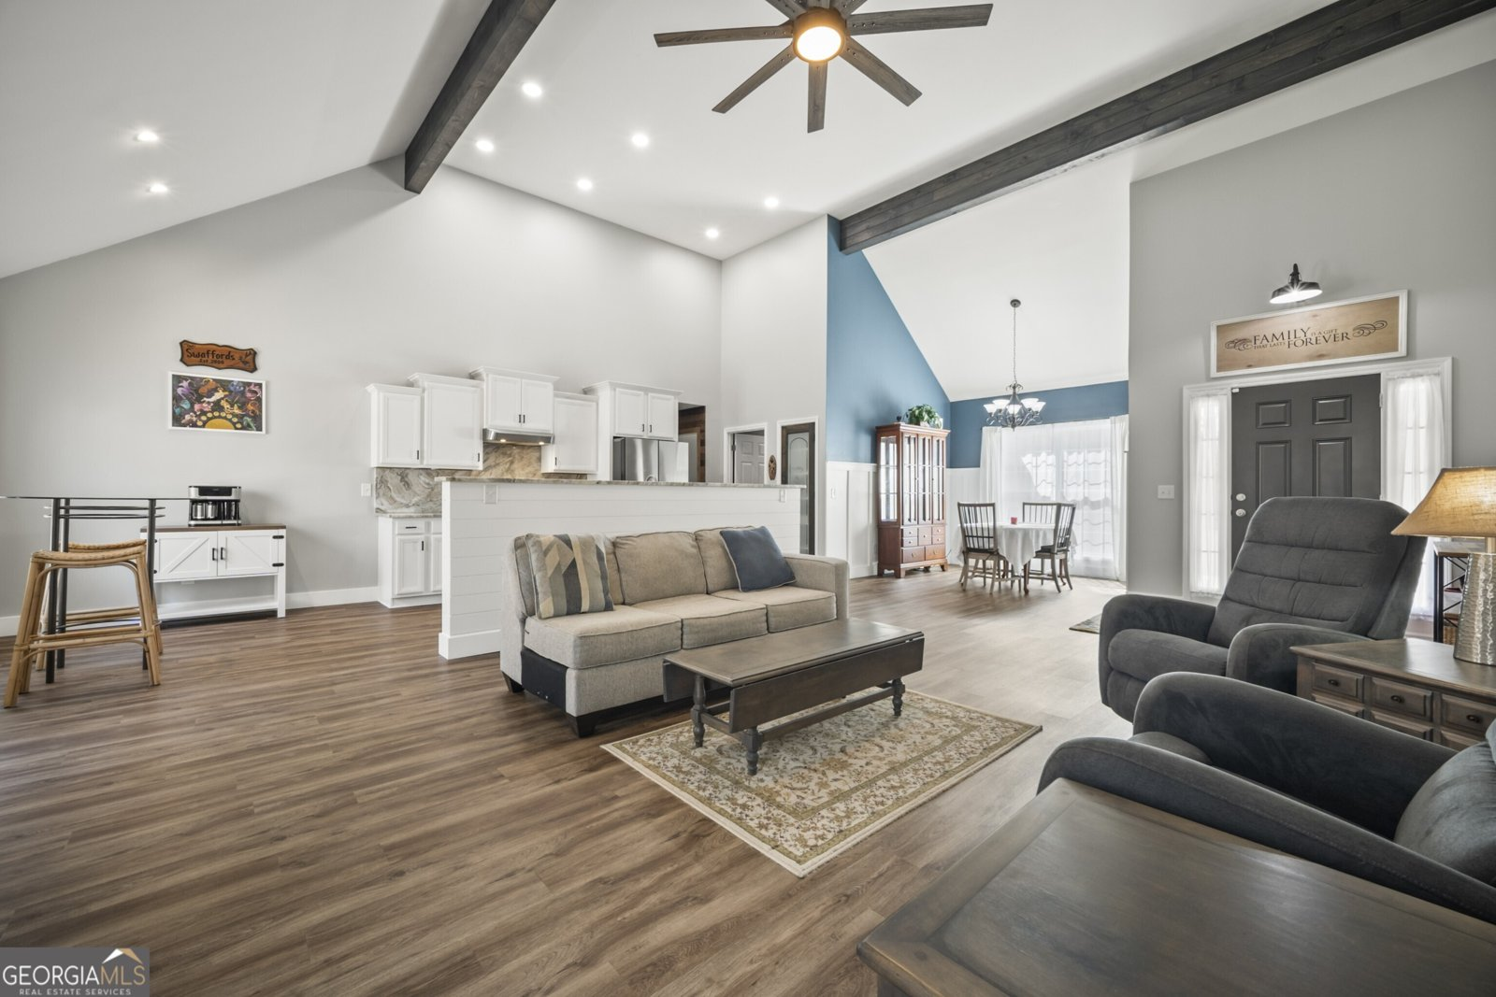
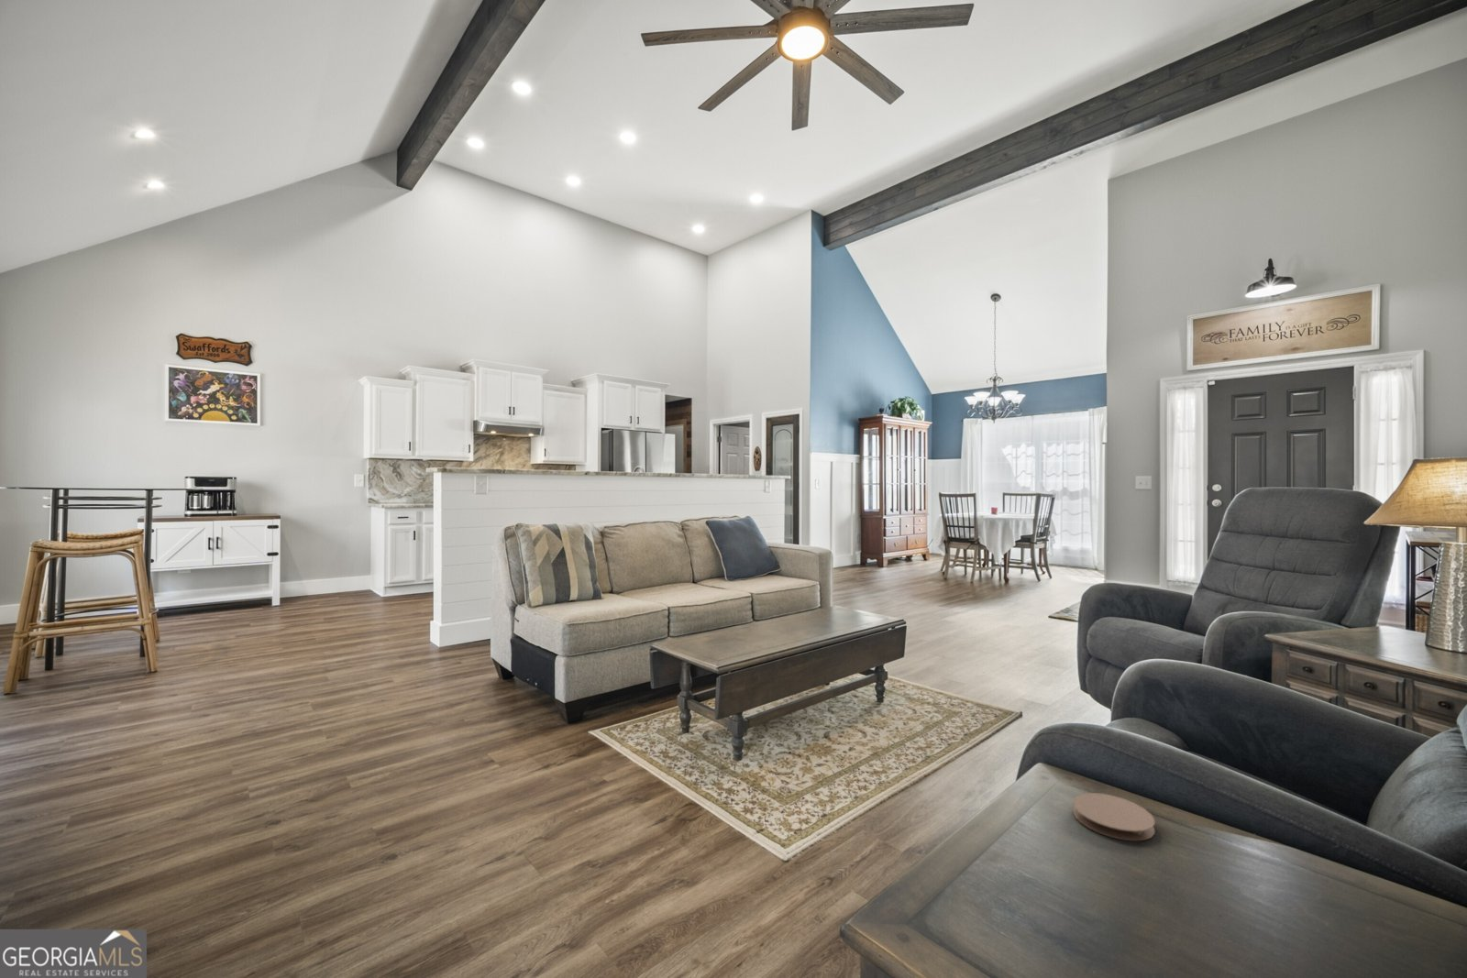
+ coaster (1112, 815)
